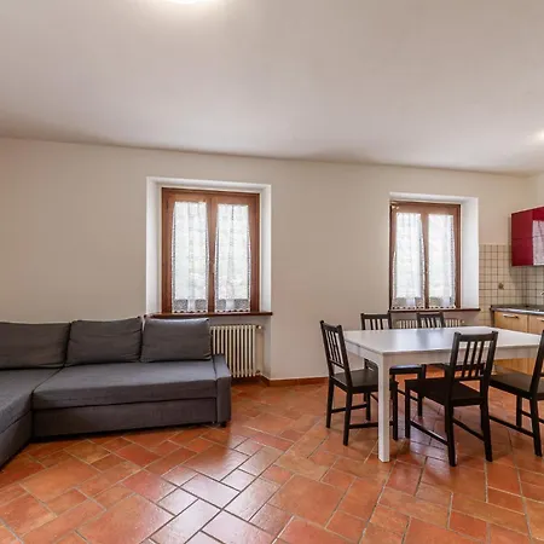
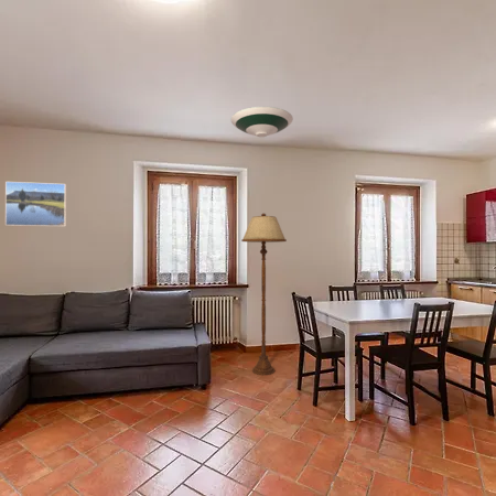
+ floor lamp (263, 291)
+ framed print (36, 204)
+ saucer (261, 128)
